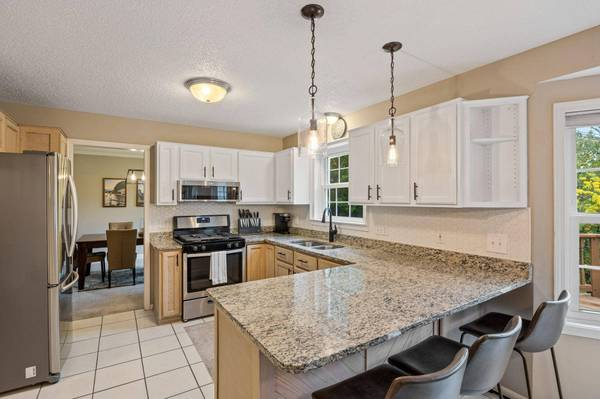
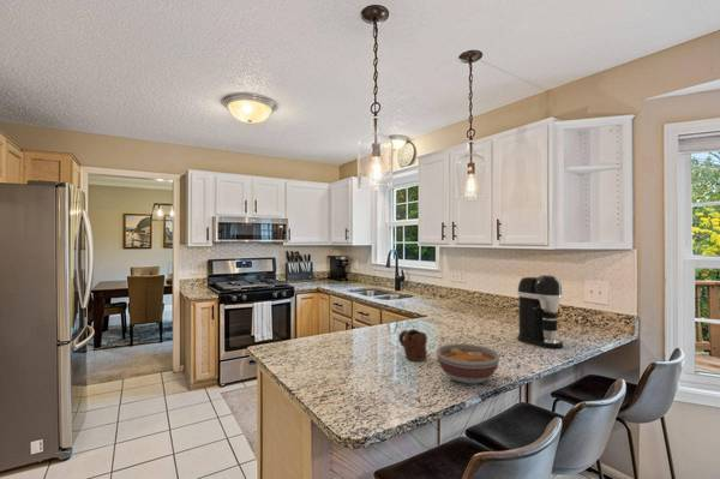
+ mug (410, 342)
+ bowl (467, 365)
+ coffee maker (539, 309)
